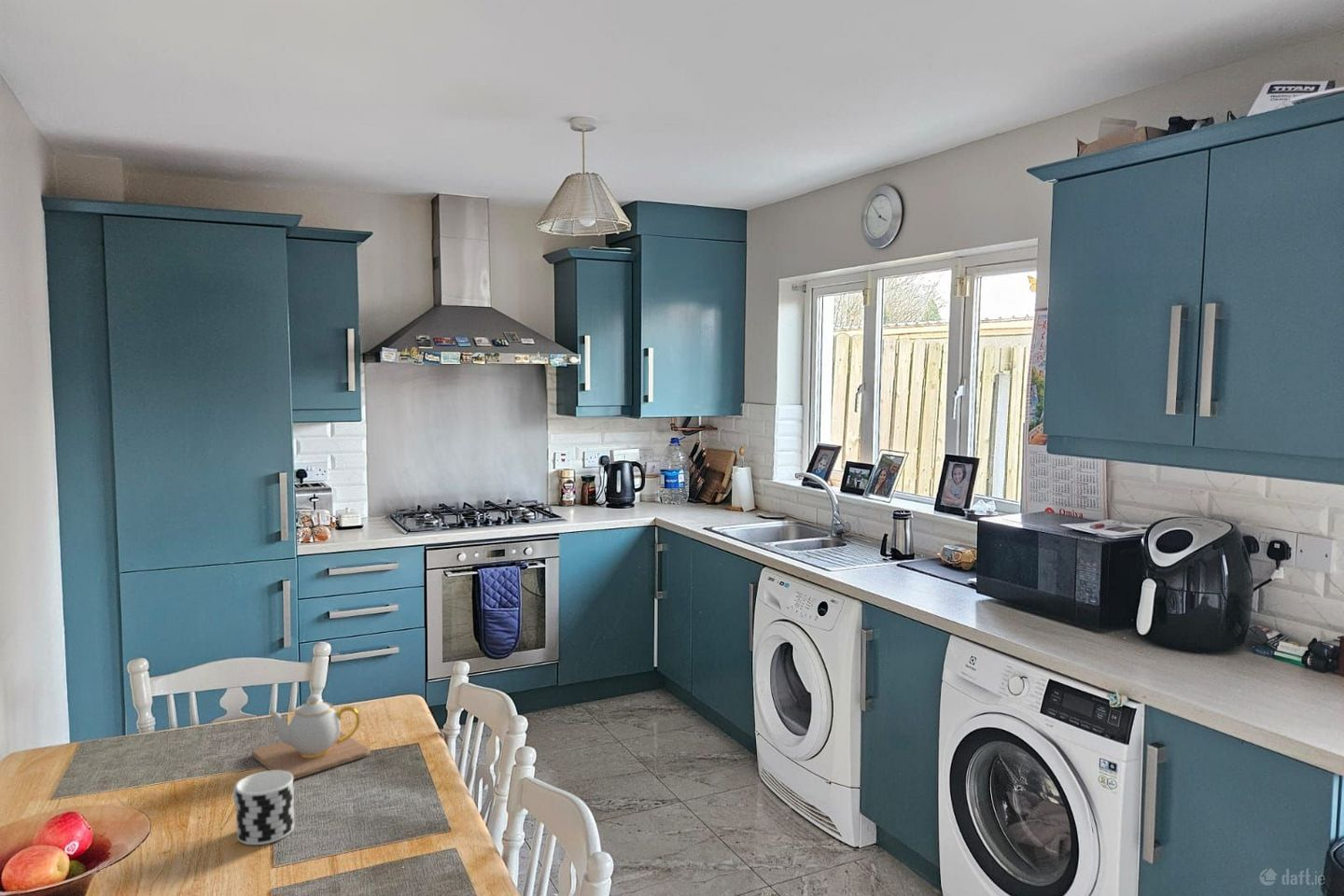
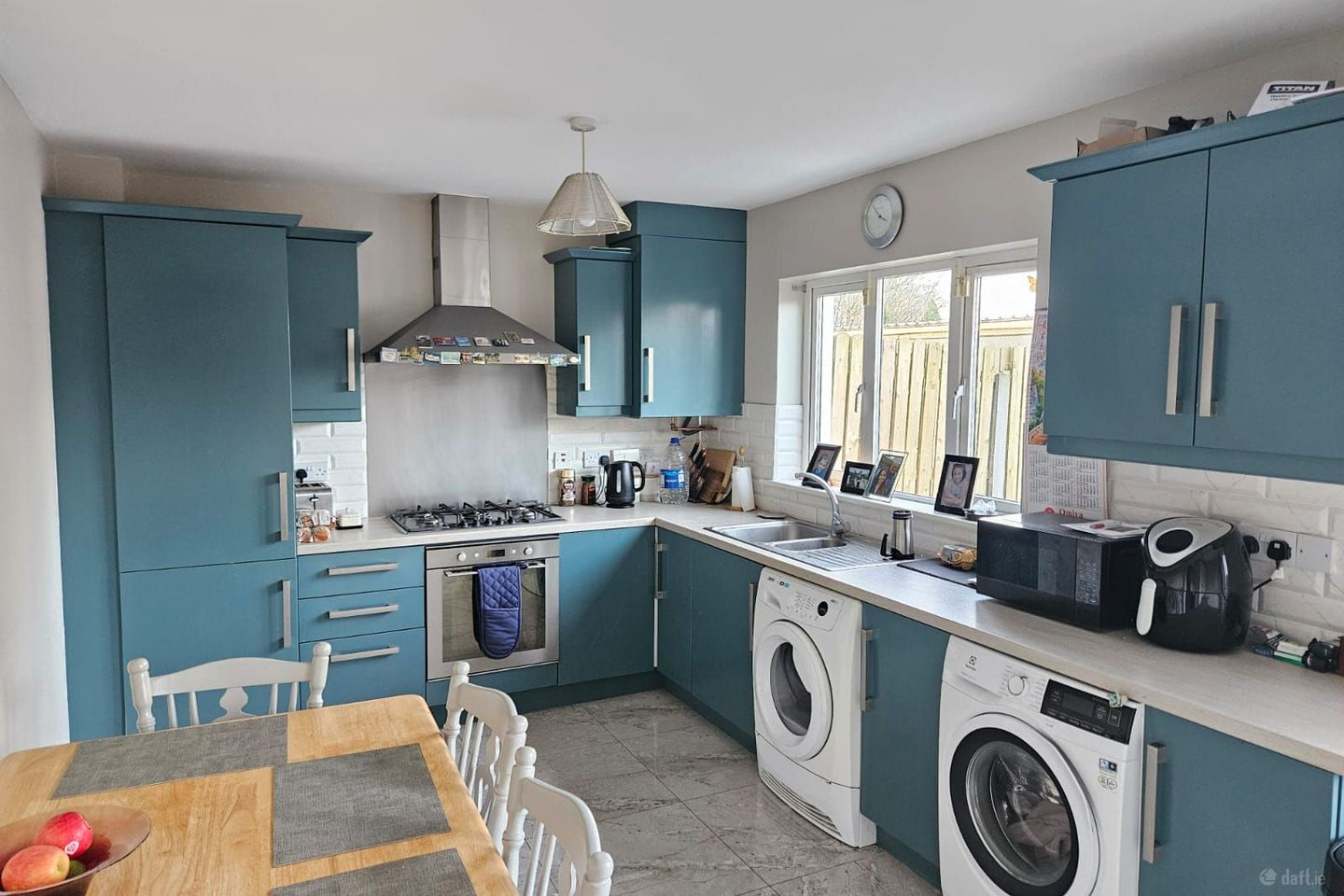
- cup (259, 805)
- teapot (310, 723)
